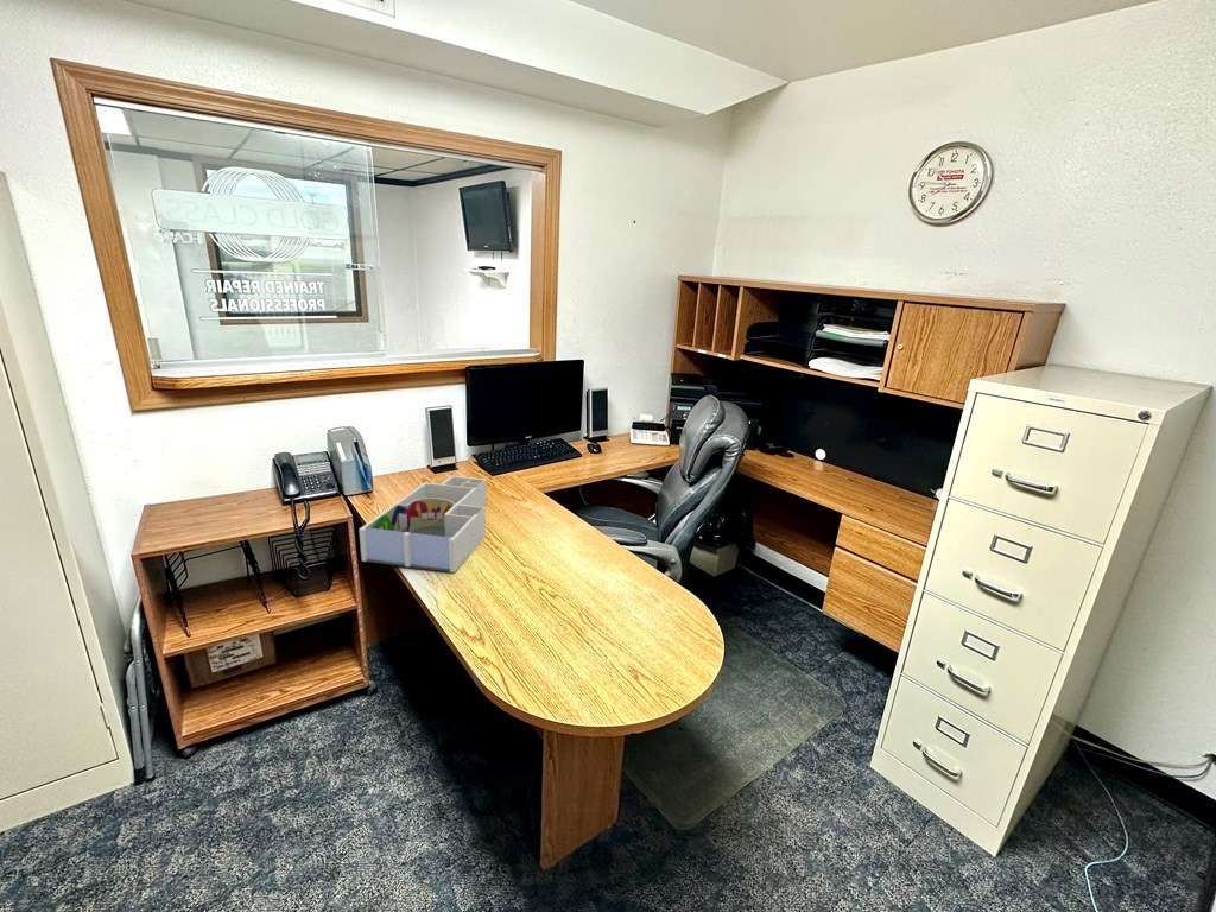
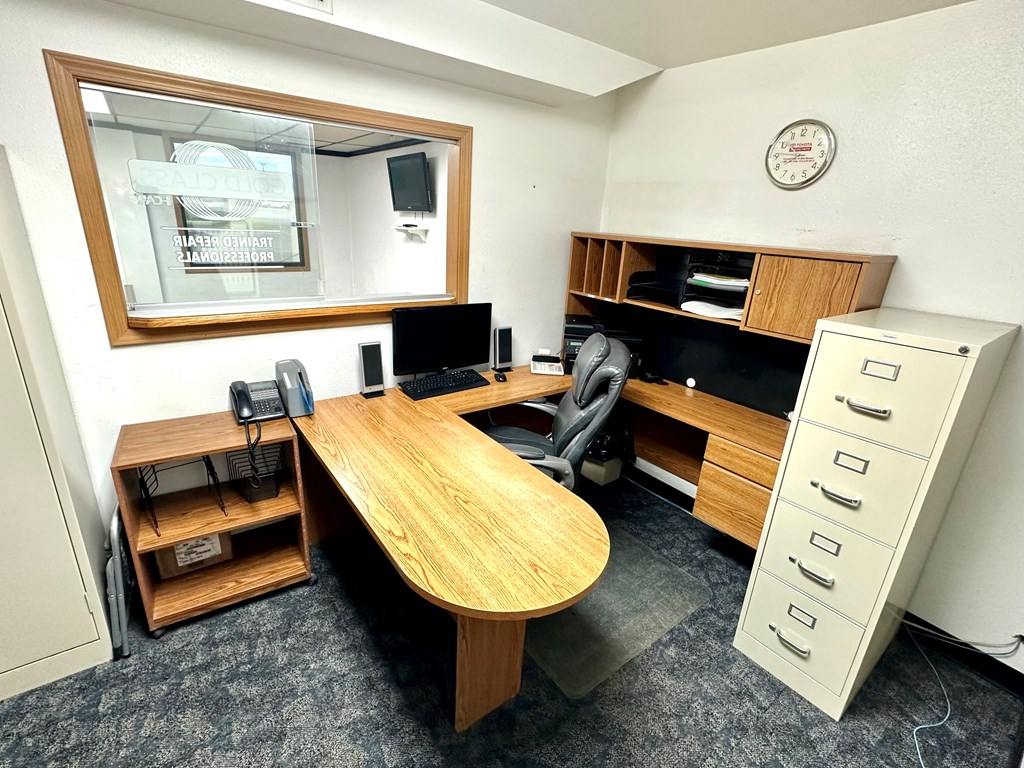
- desk organizer (444, 517)
